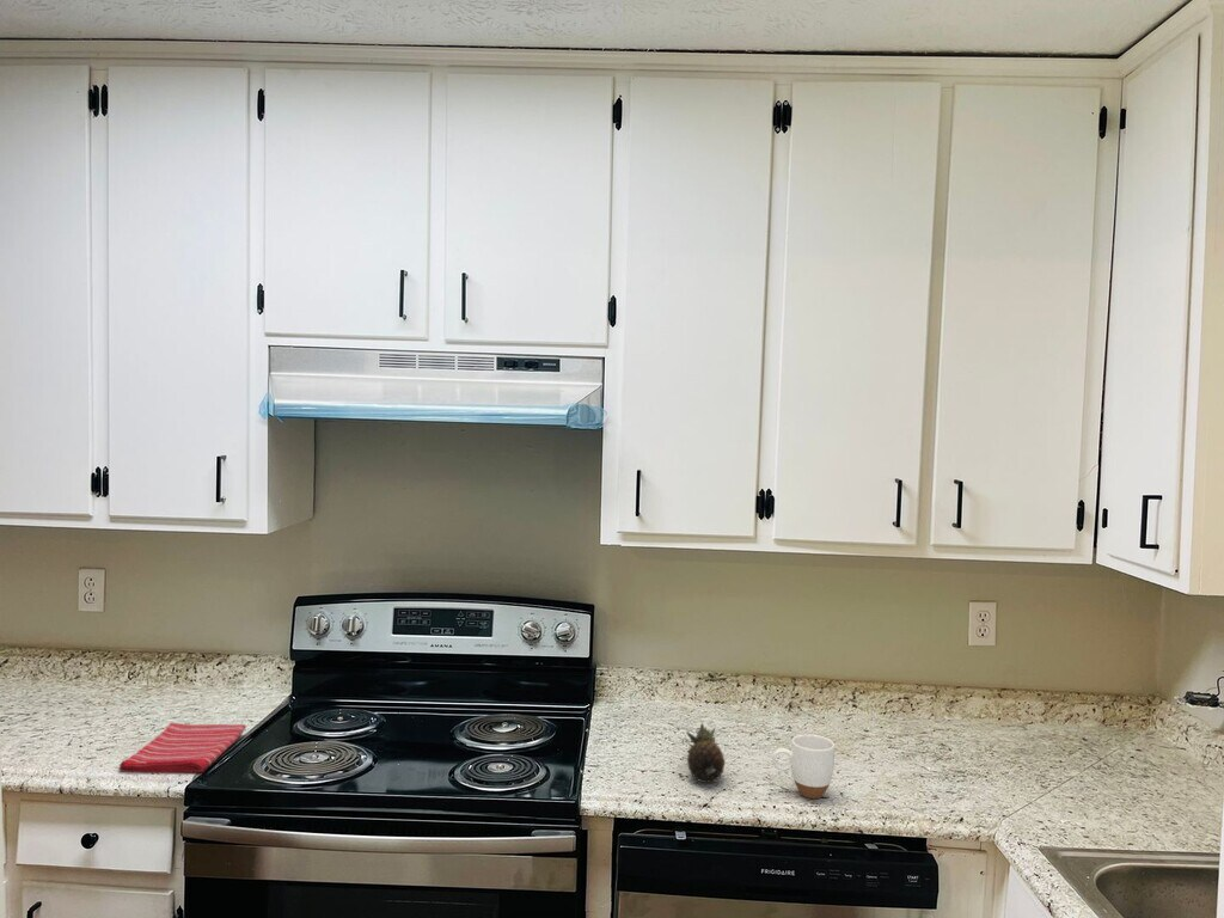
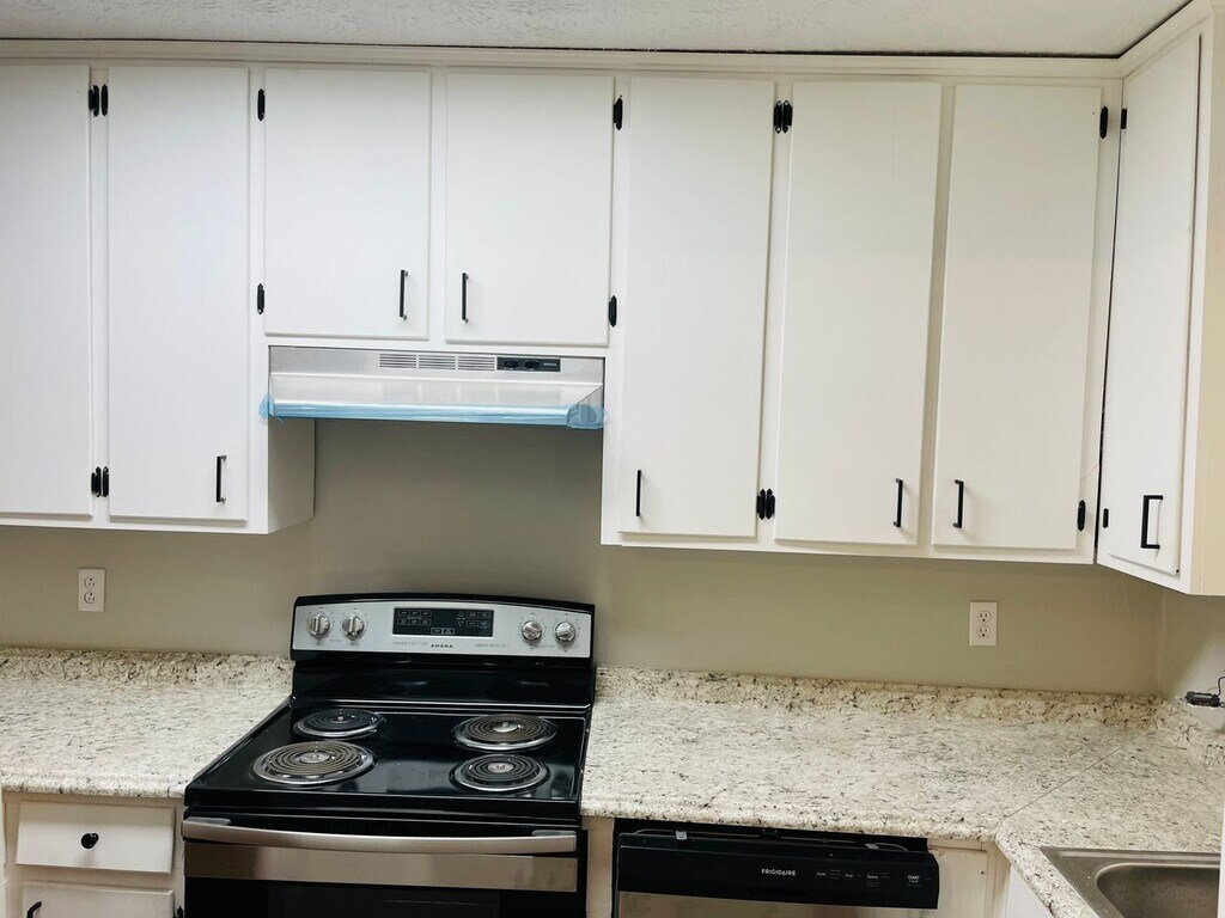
- dish towel (185, 746)
- mug (802, 767)
- fruit (704, 753)
